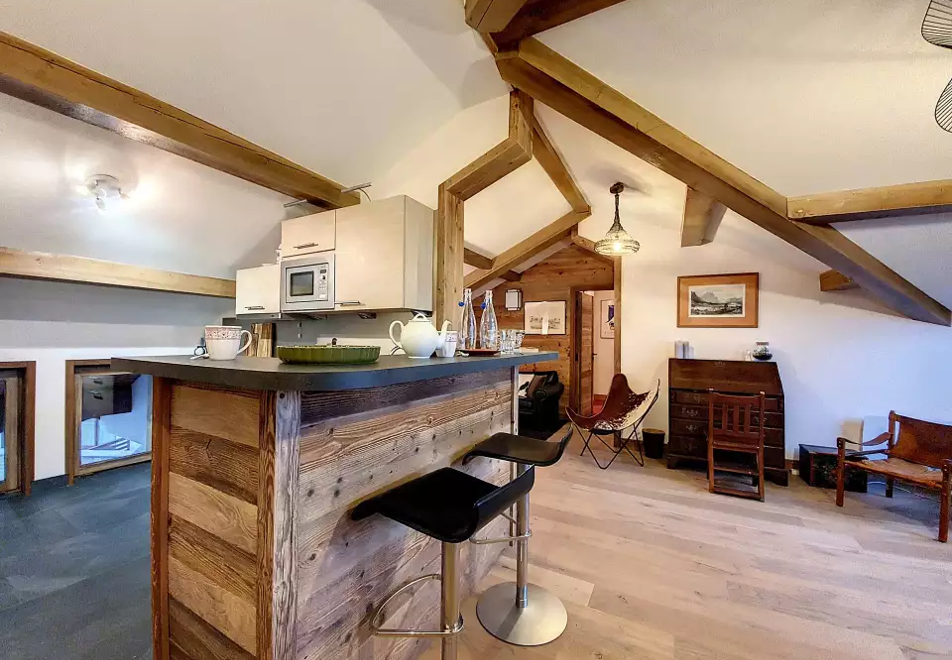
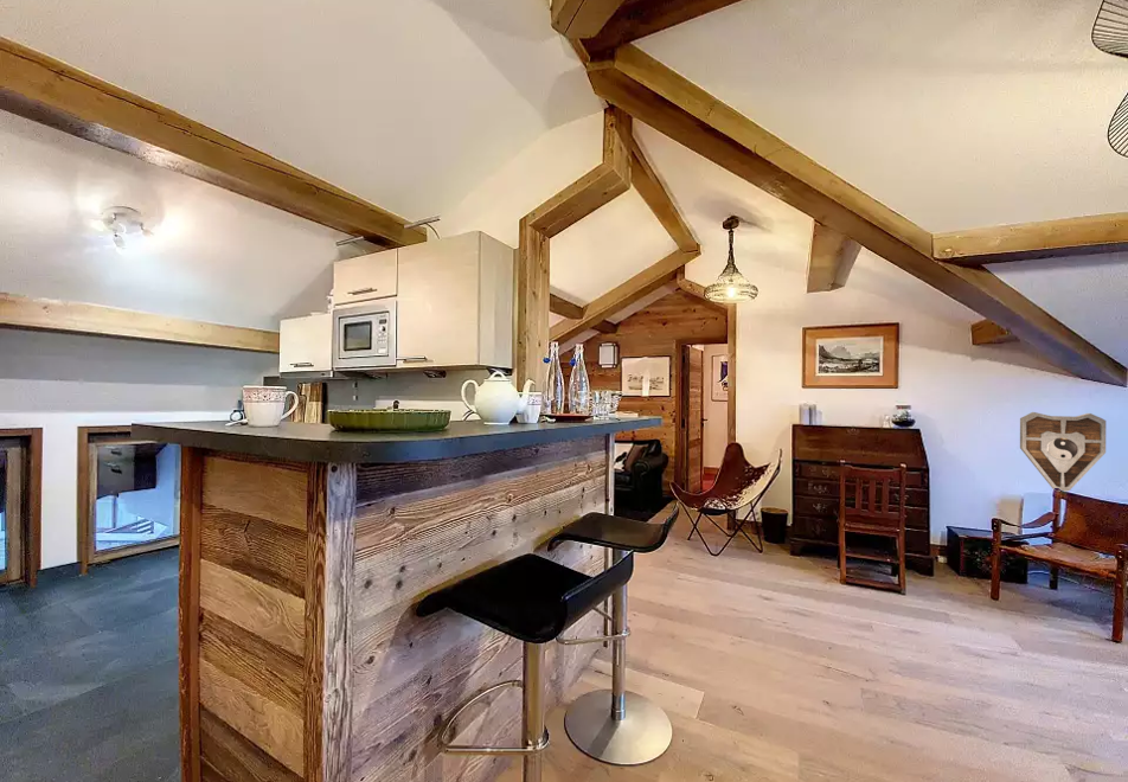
+ decorative shield (1062, 451)
